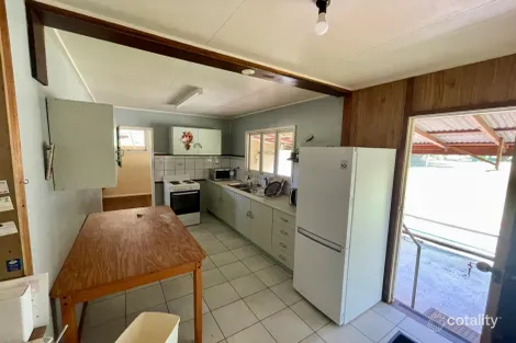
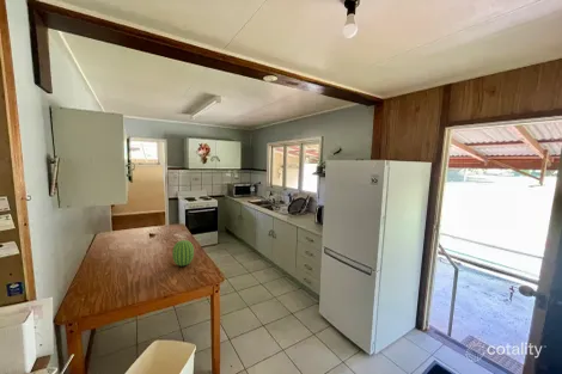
+ fruit (183, 252)
